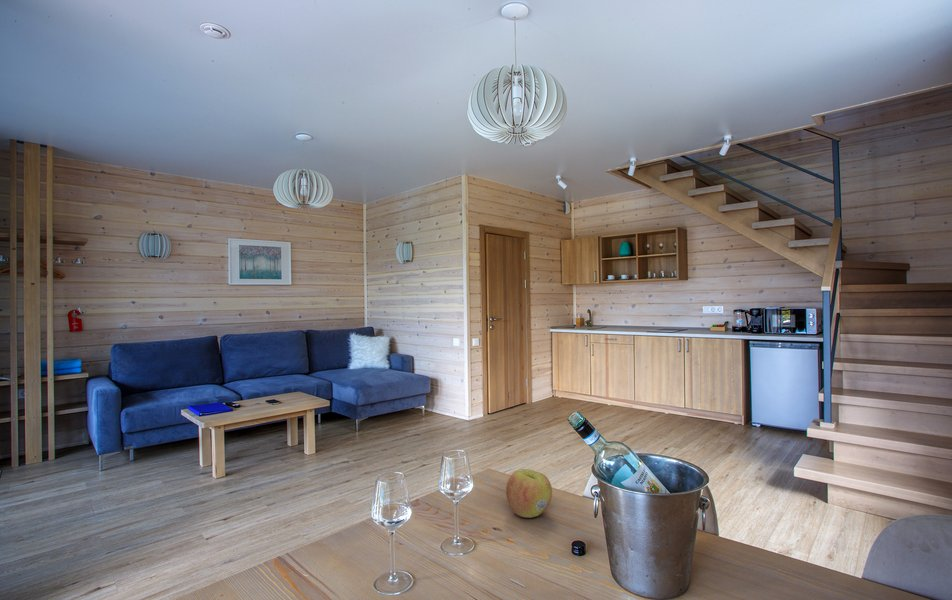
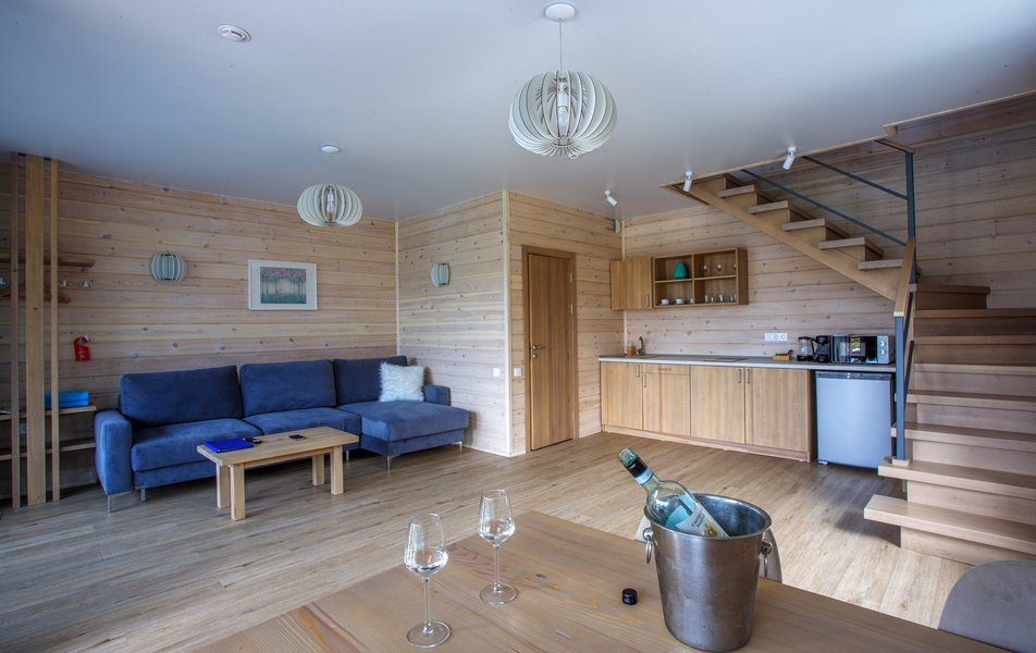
- apple (529, 492)
